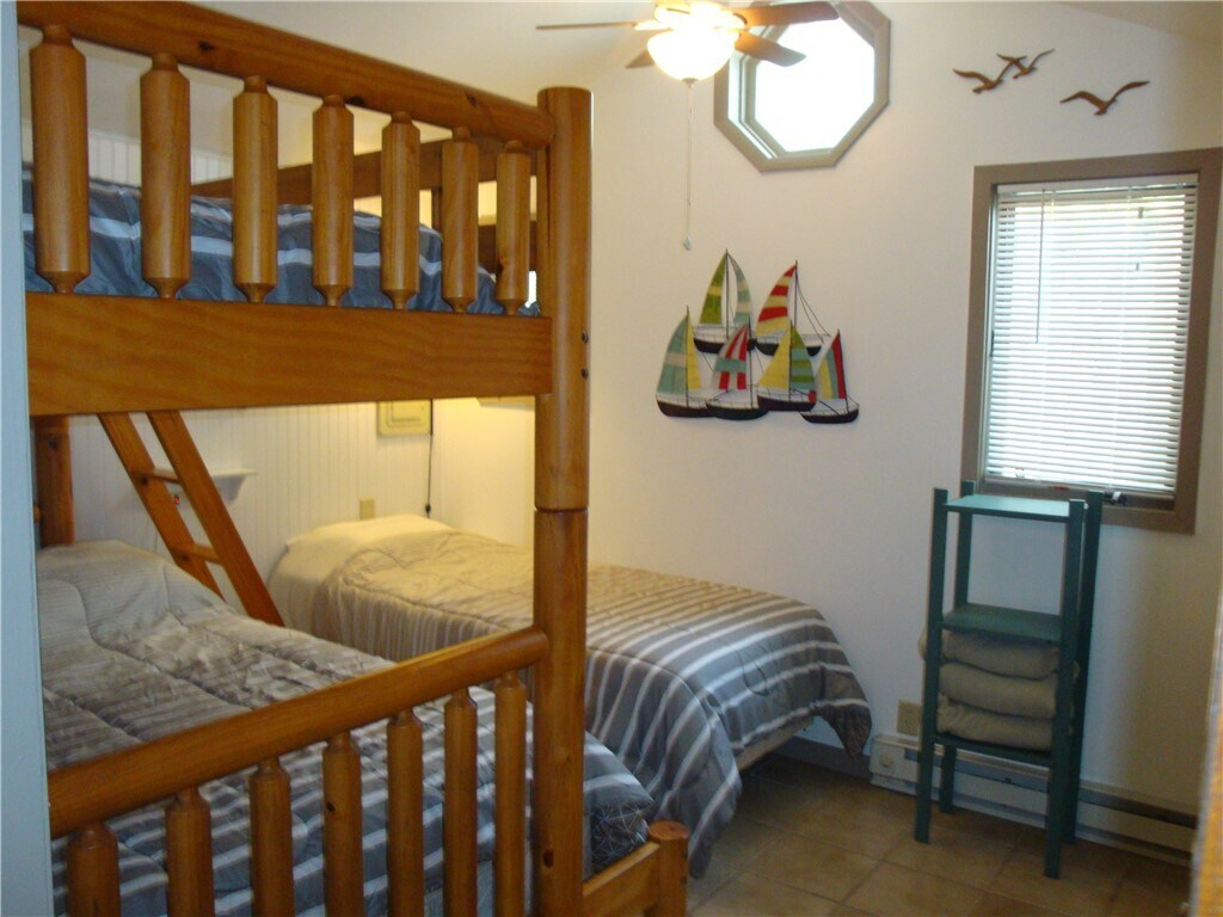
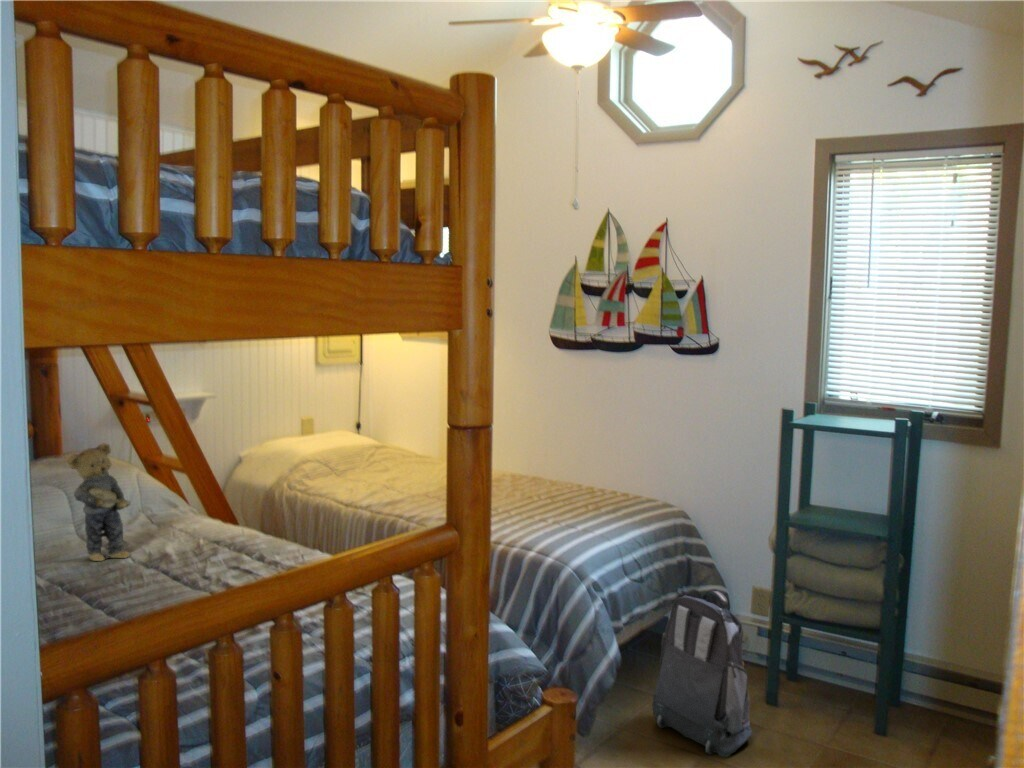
+ backpack (703, 663)
+ teddy bear (100, 502)
